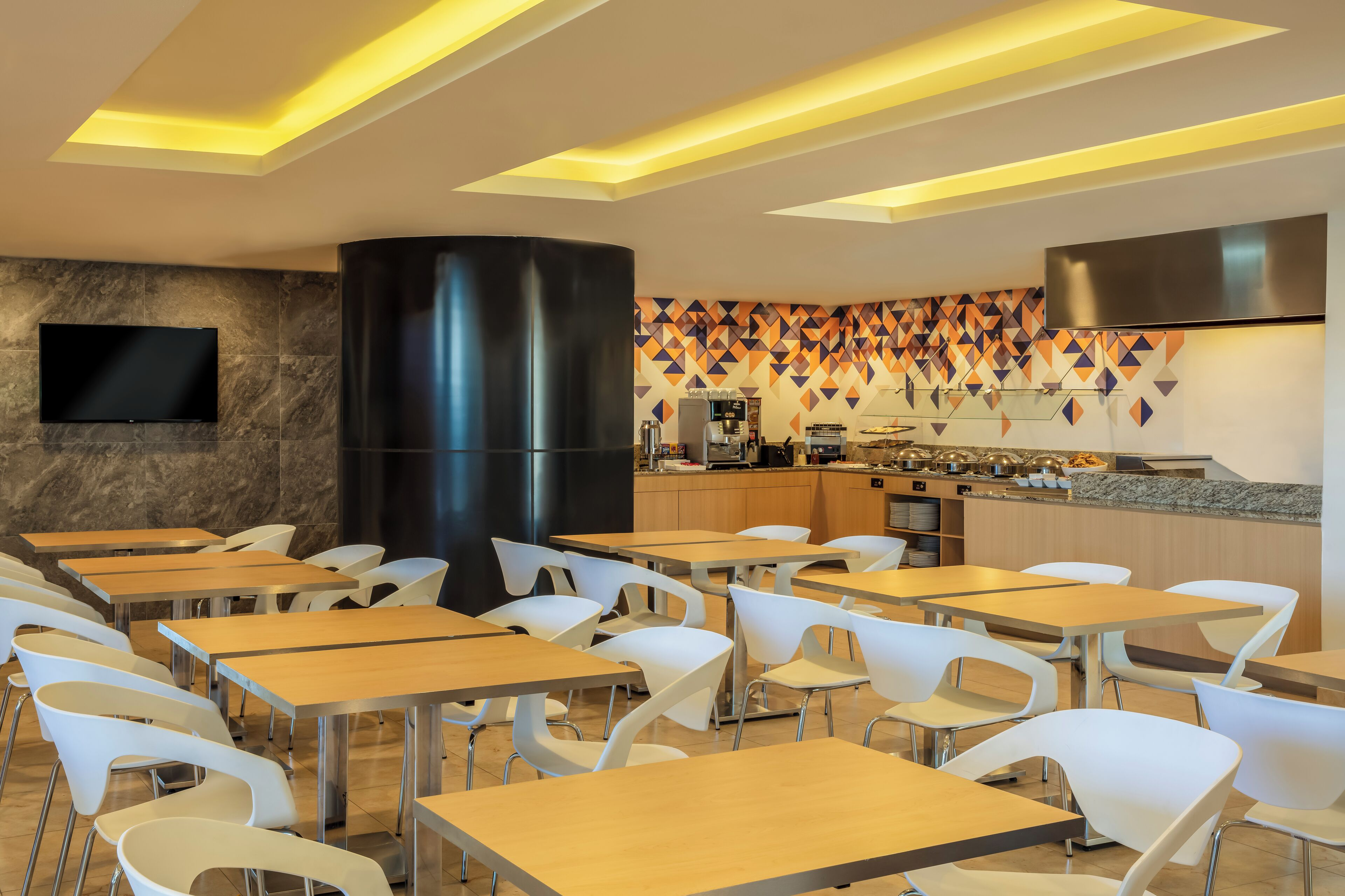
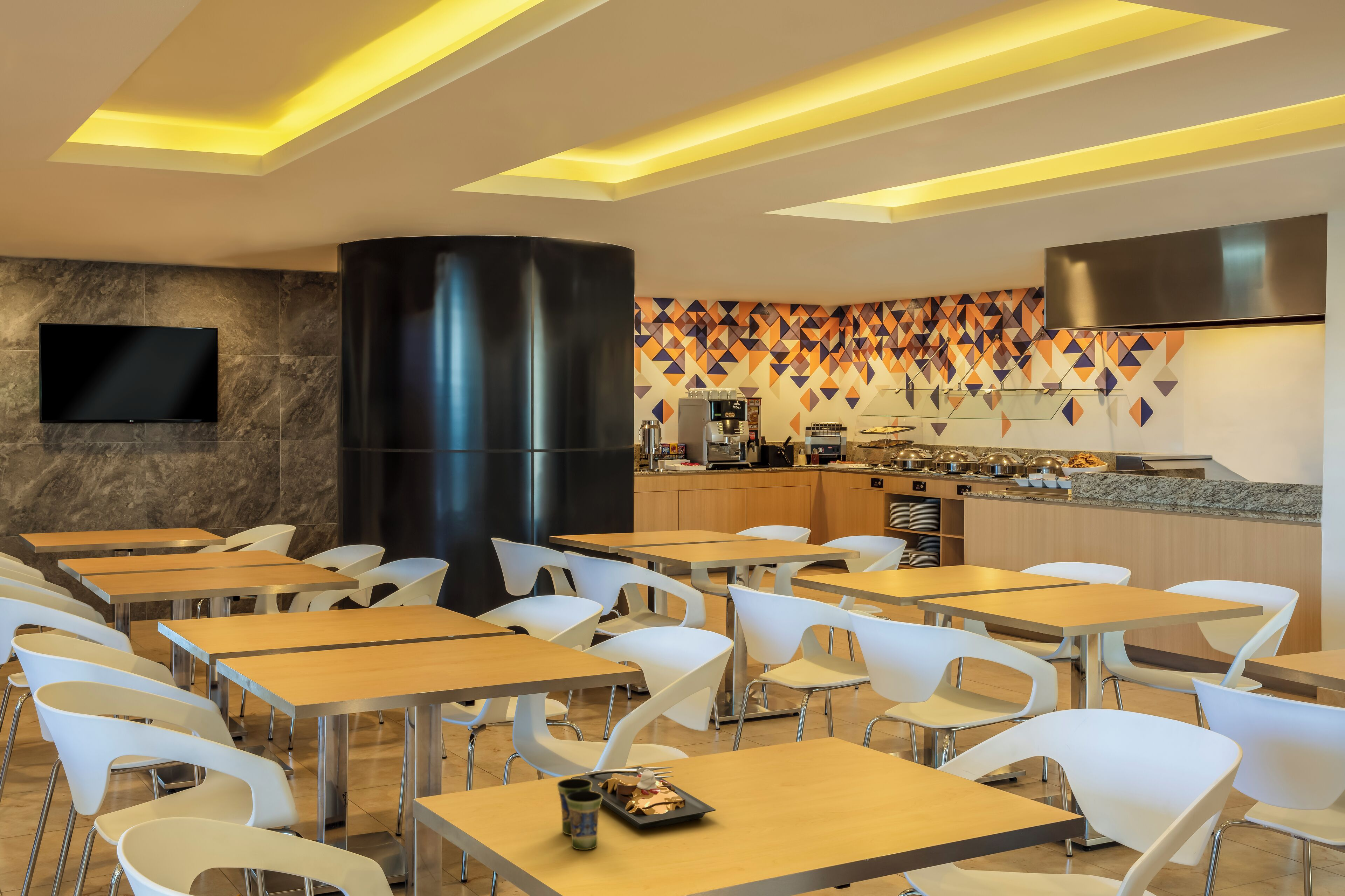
+ cup (579, 814)
+ plate (647, 784)
